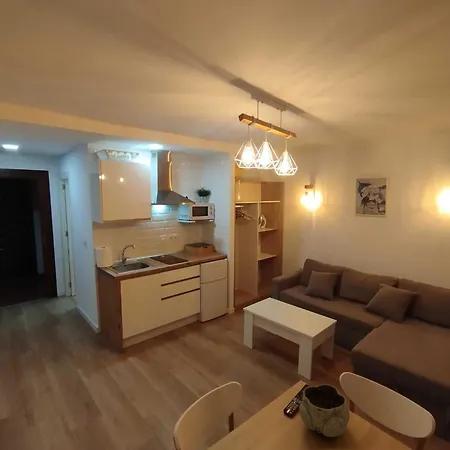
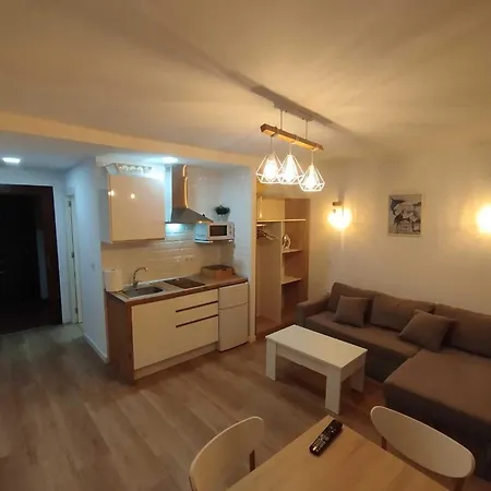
- decorative bowl (324, 411)
